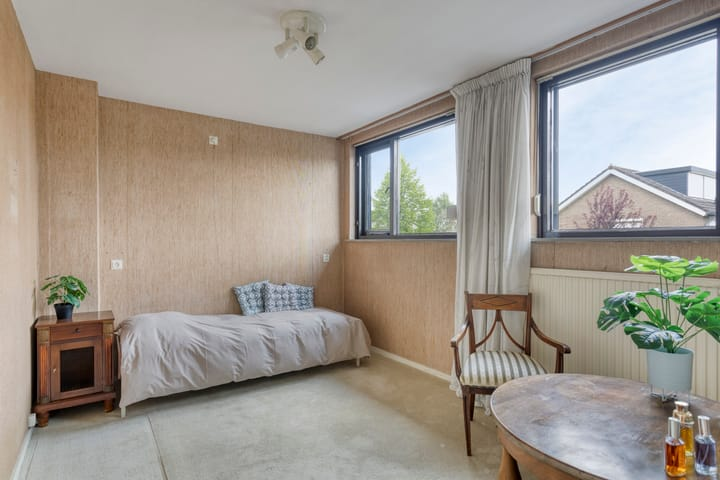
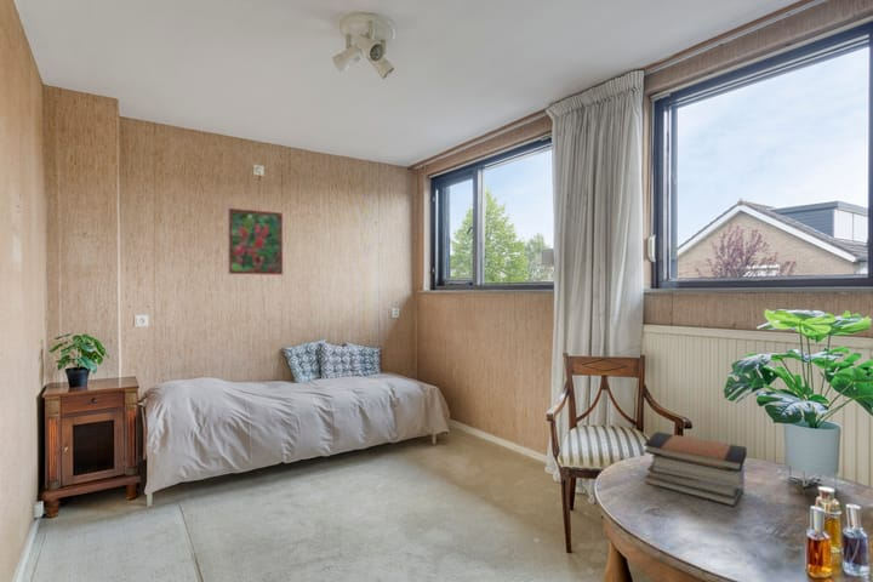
+ book stack (695, 466)
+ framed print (256, 242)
